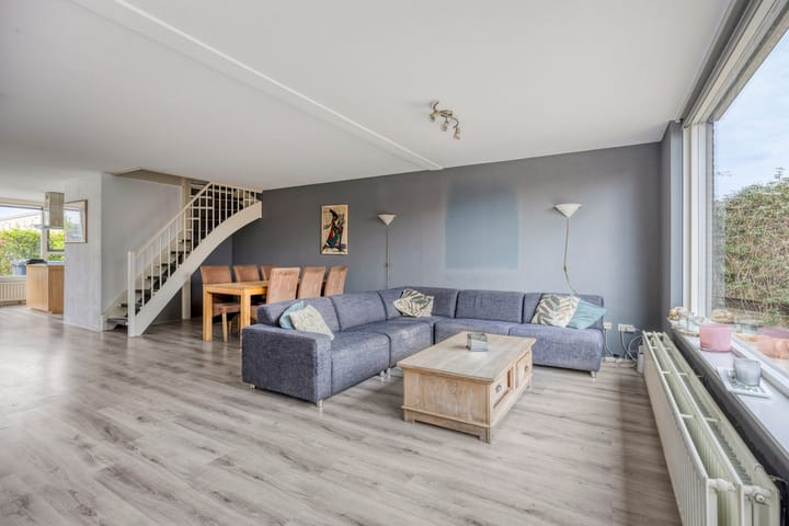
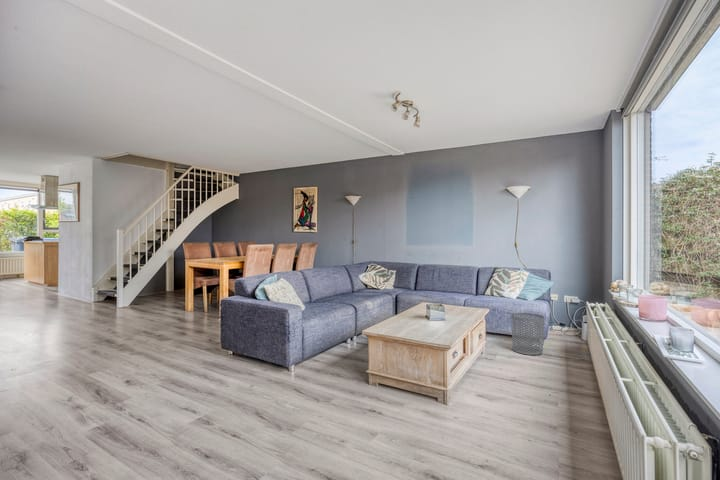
+ waste bin (527, 333)
